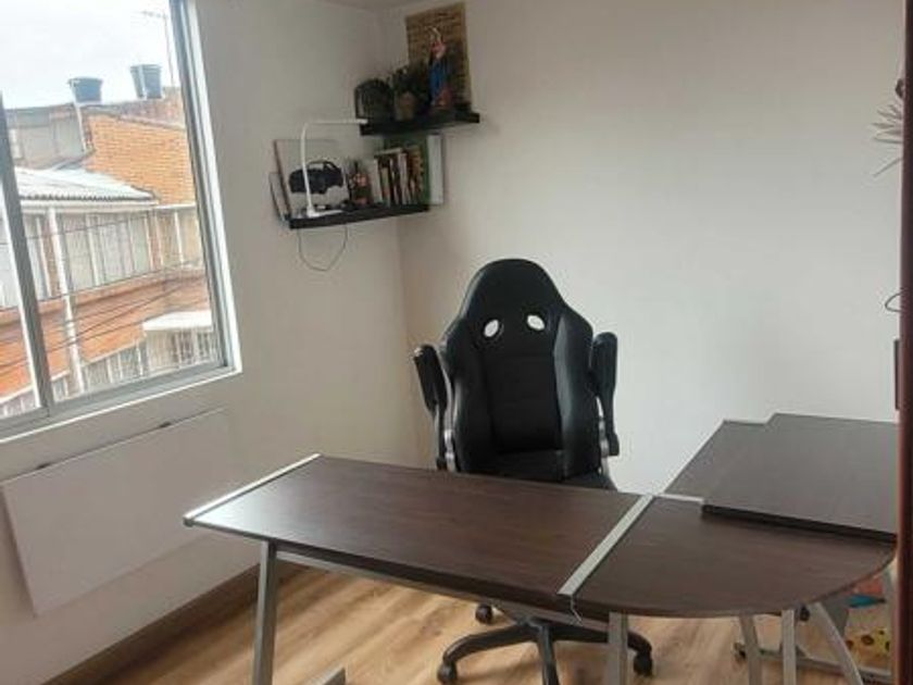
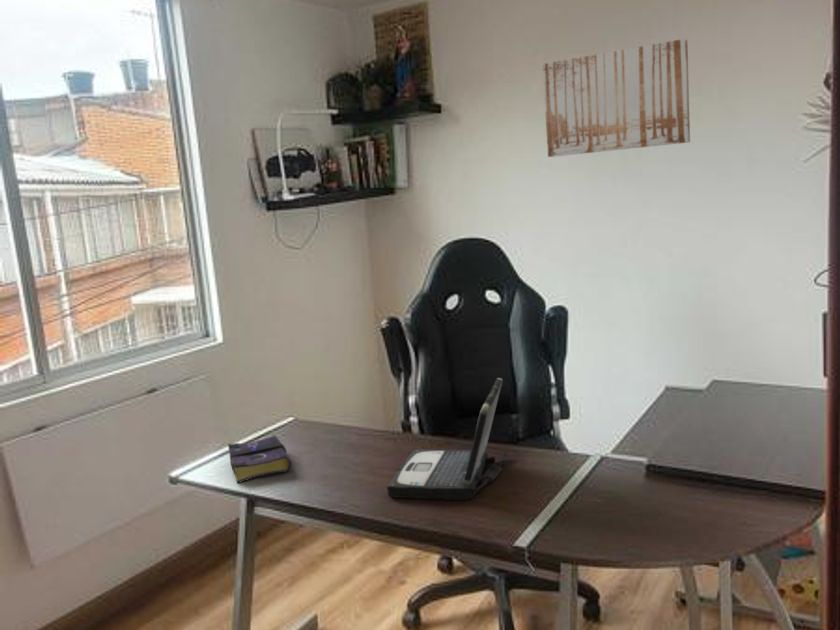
+ wall art (613, 101)
+ laptop (450, 450)
+ book (259, 457)
